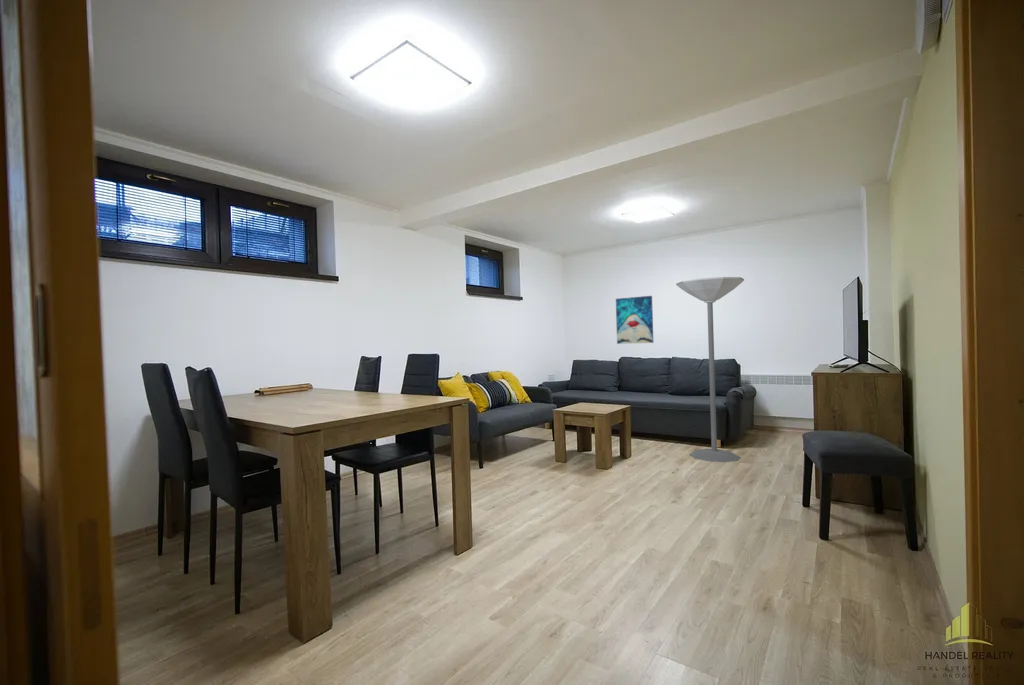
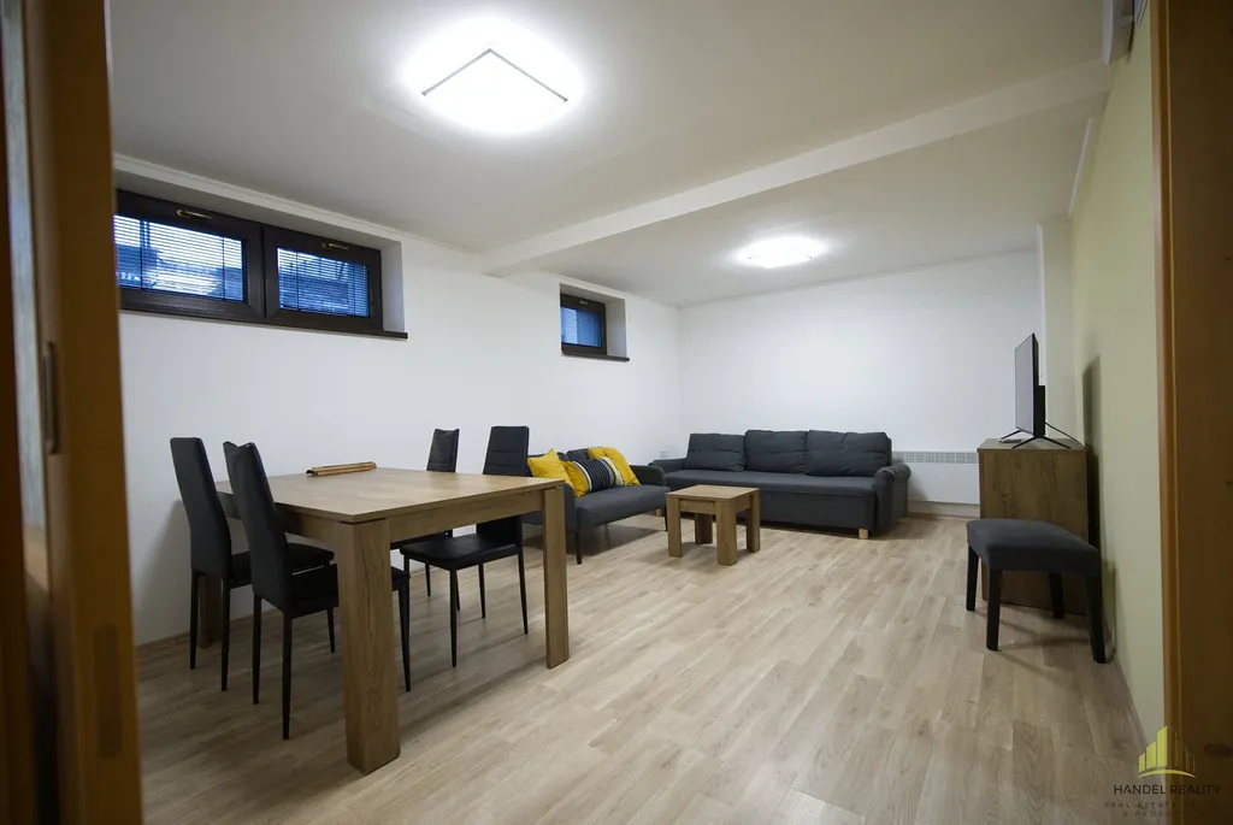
- wall art (634, 320)
- floor lamp (711, 368)
